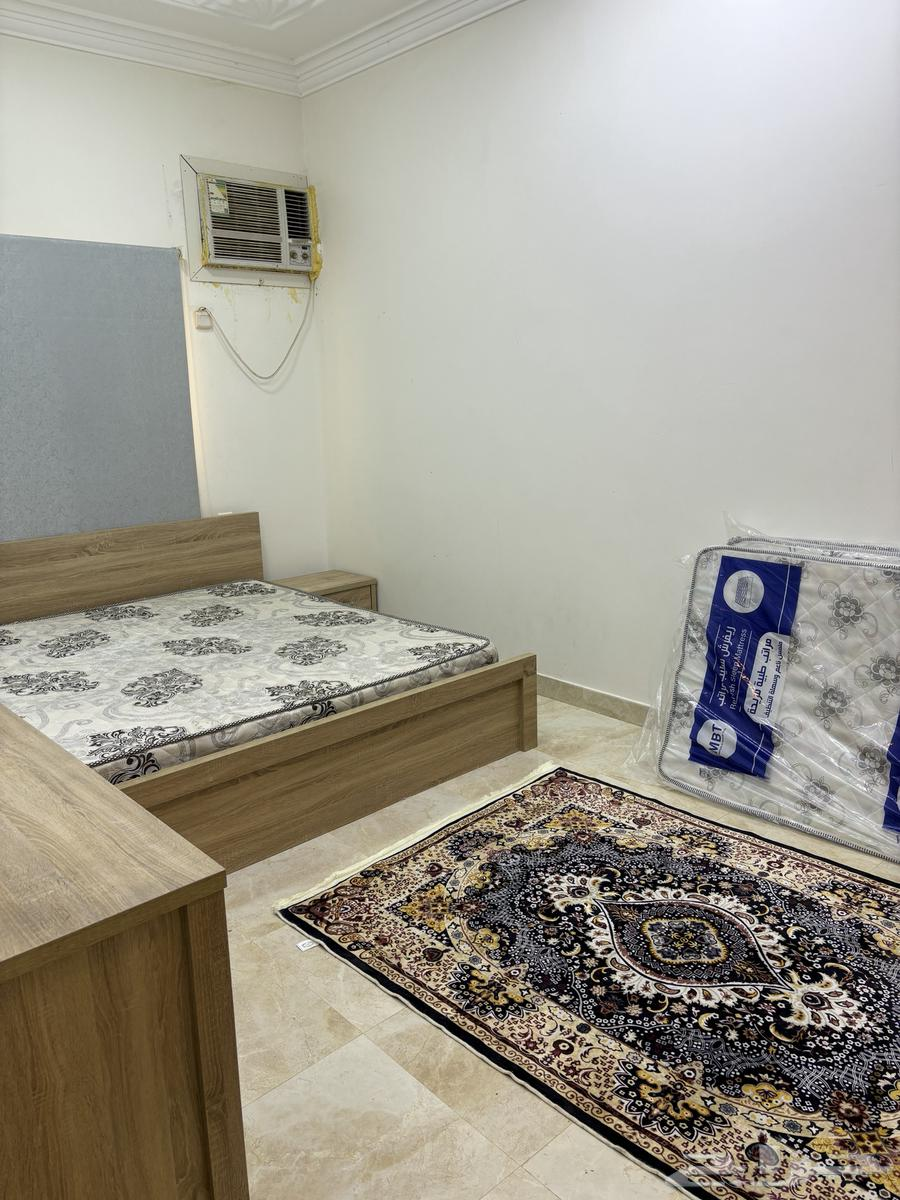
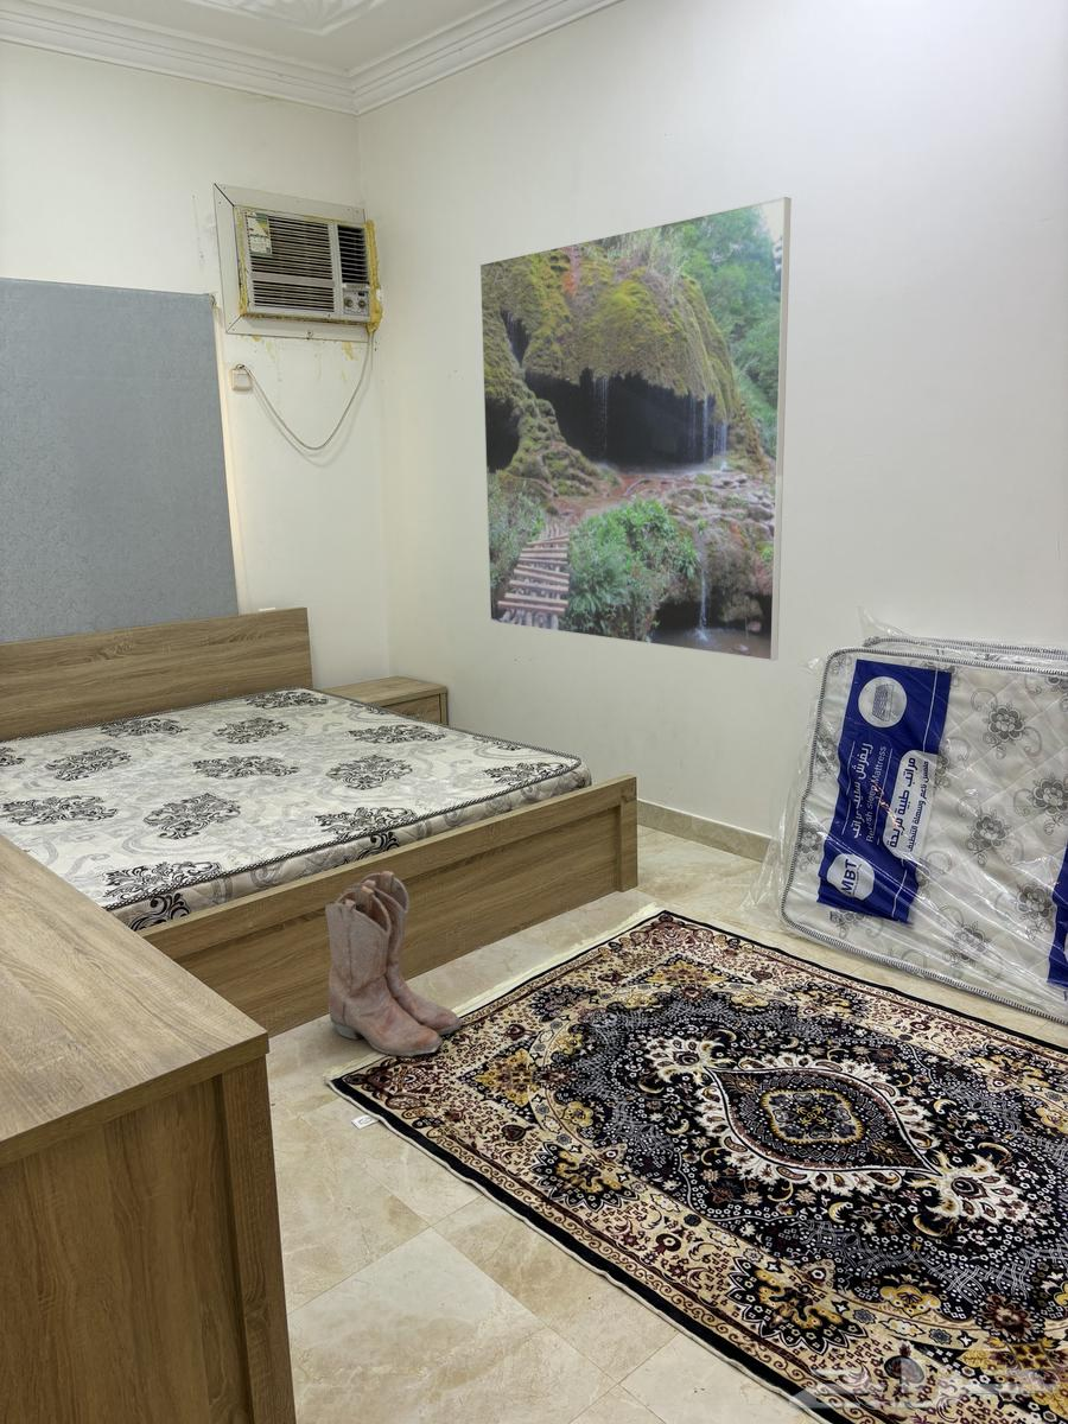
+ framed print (616, 445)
+ boots (392, 956)
